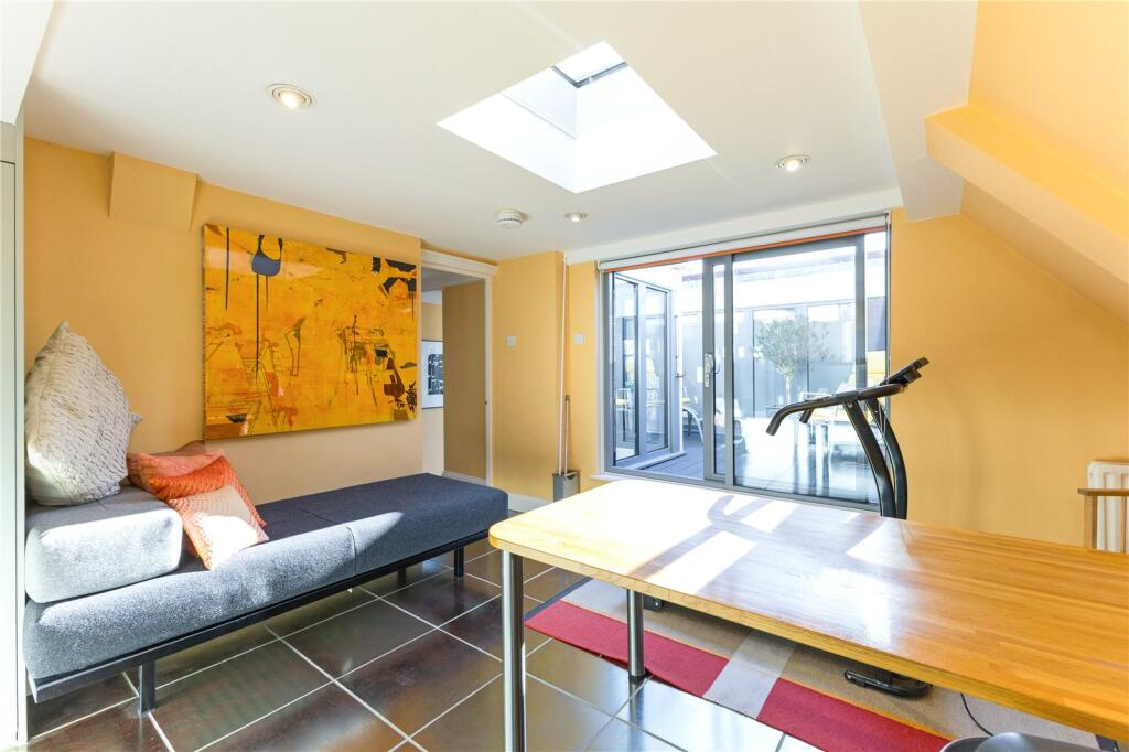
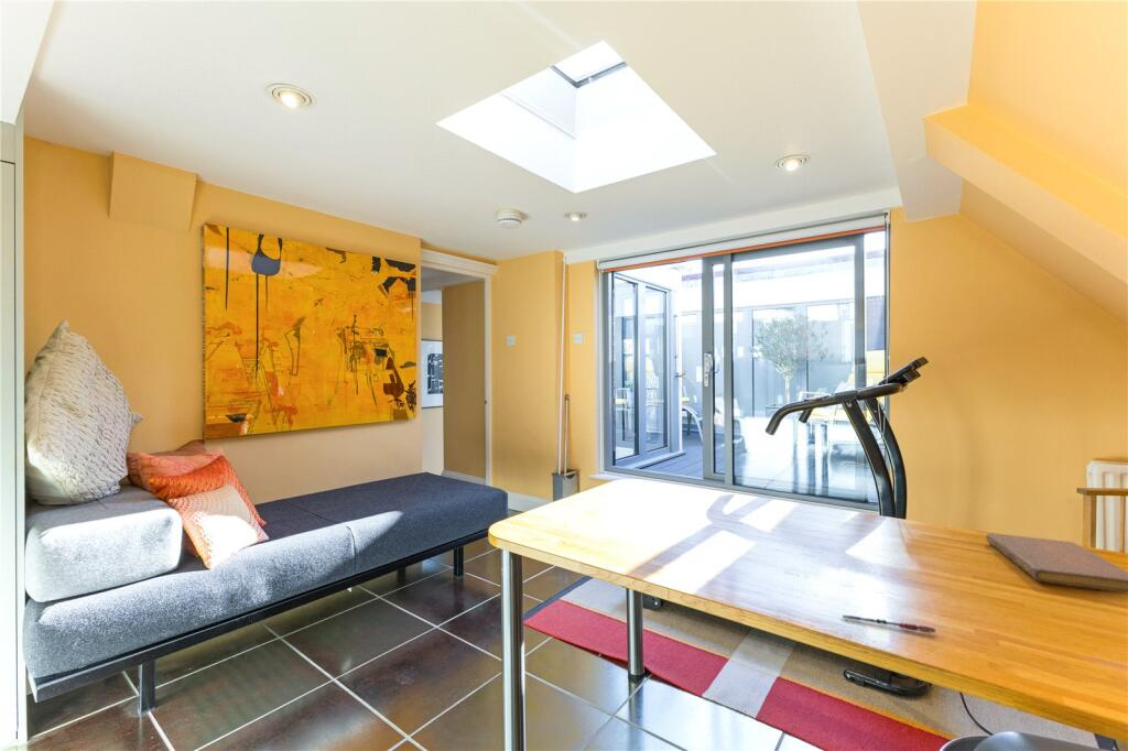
+ notebook (1055, 559)
+ pen (887, 622)
